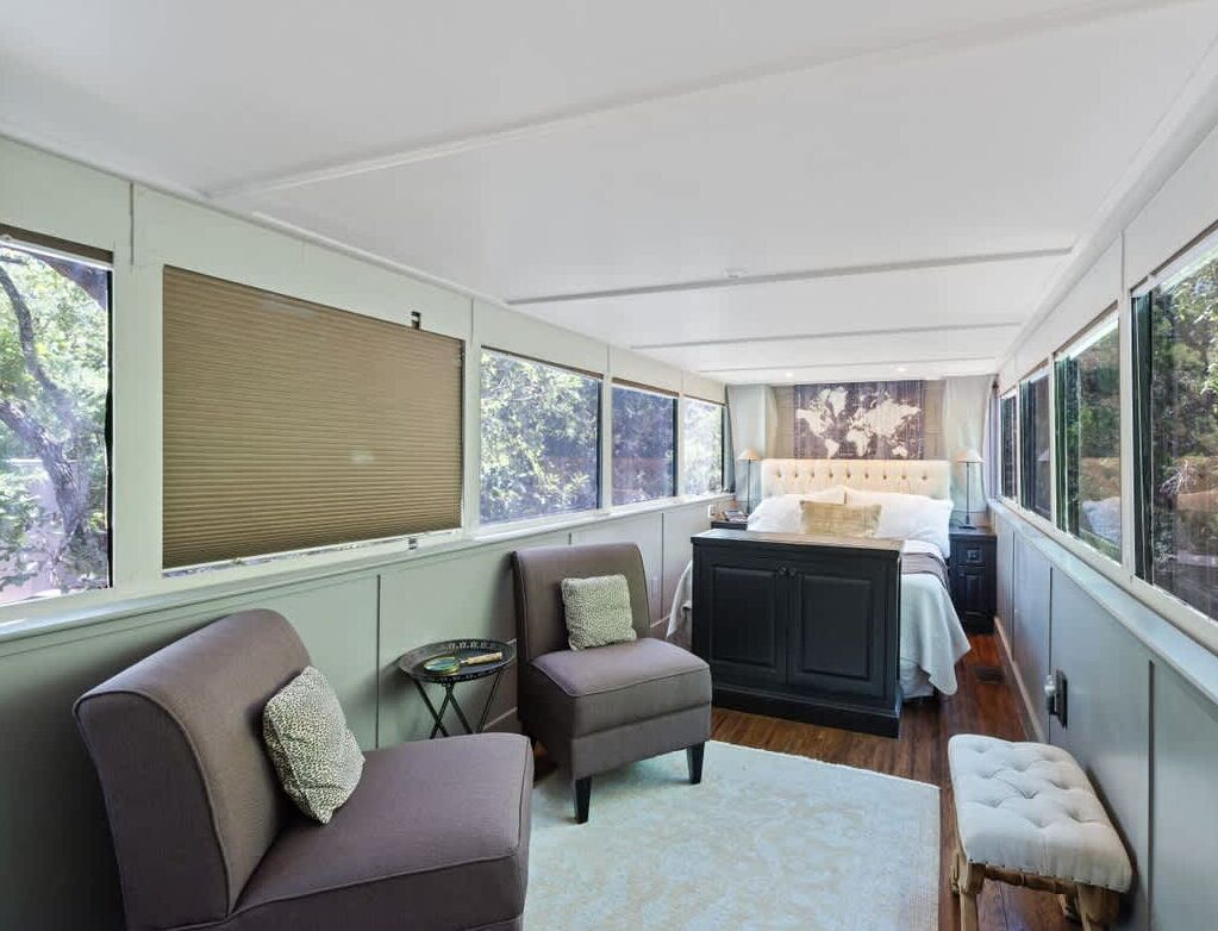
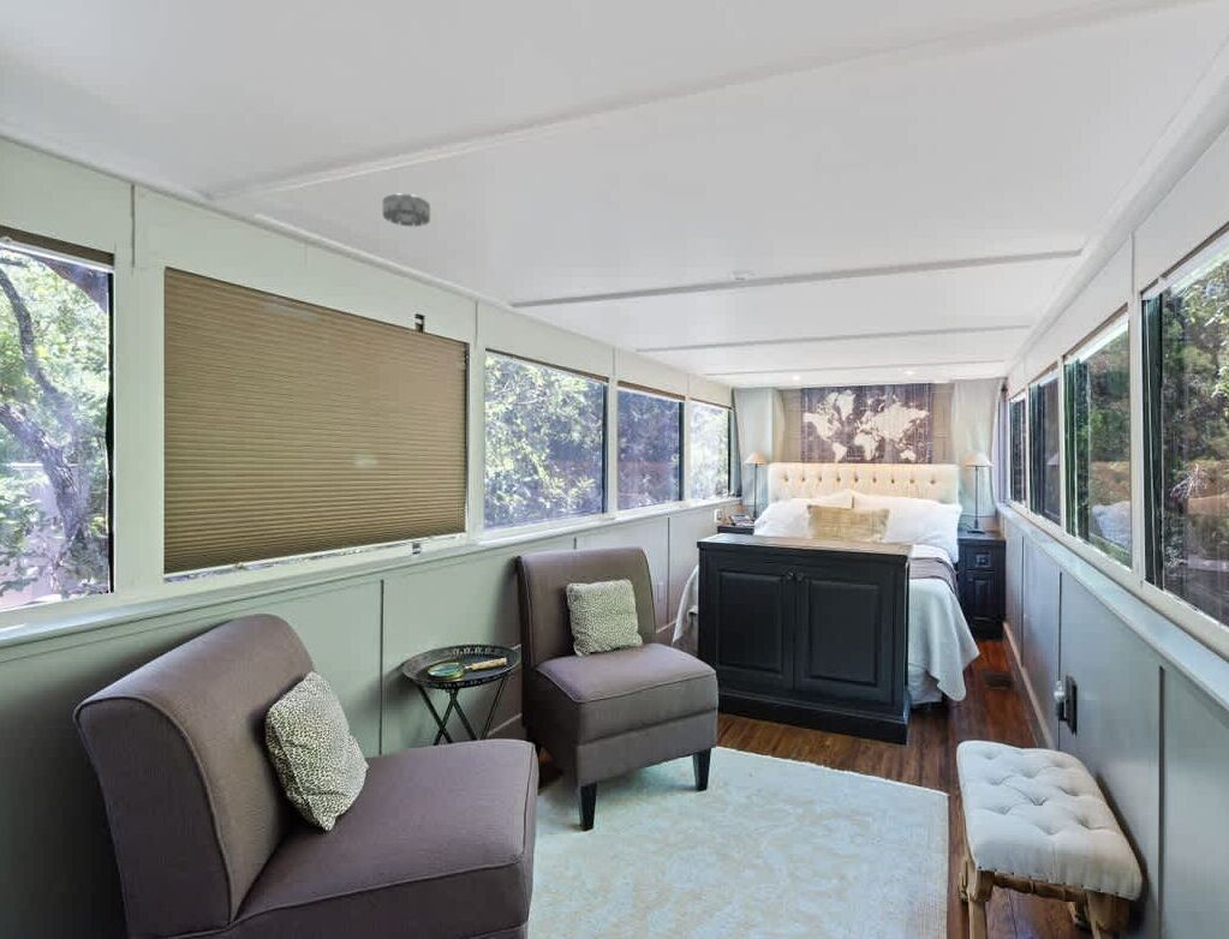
+ smoke detector (406, 209)
